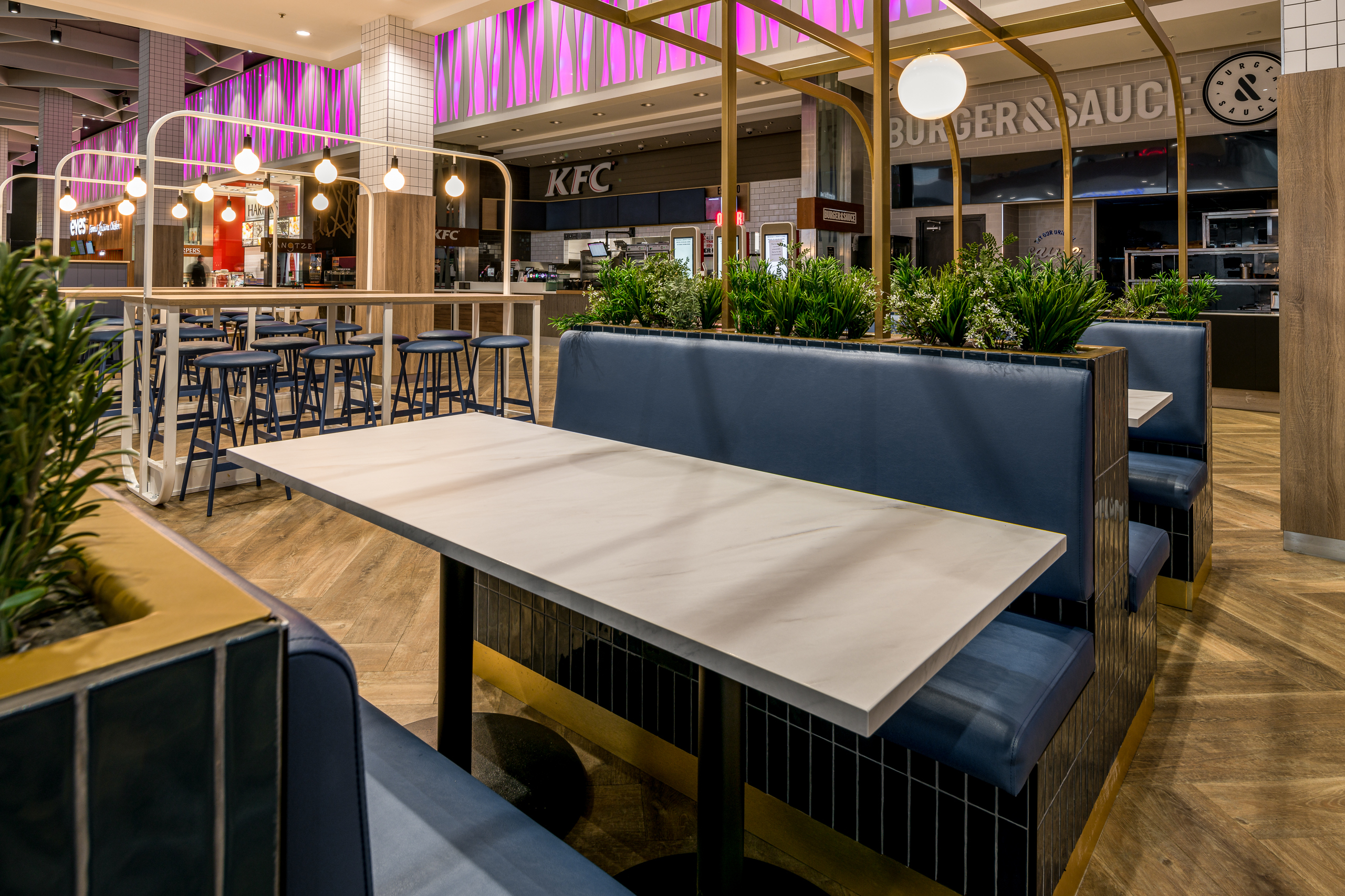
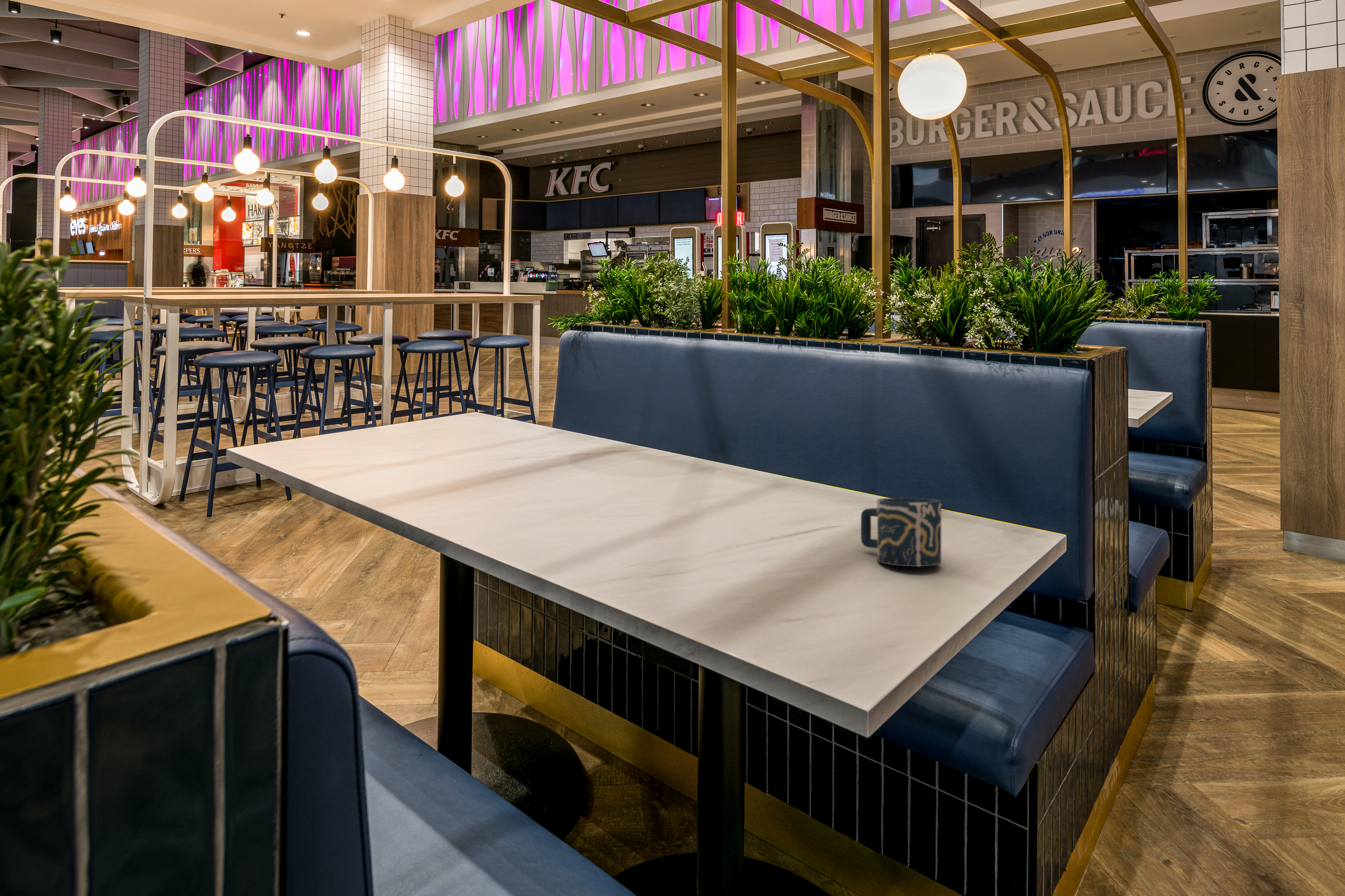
+ cup (899, 530)
